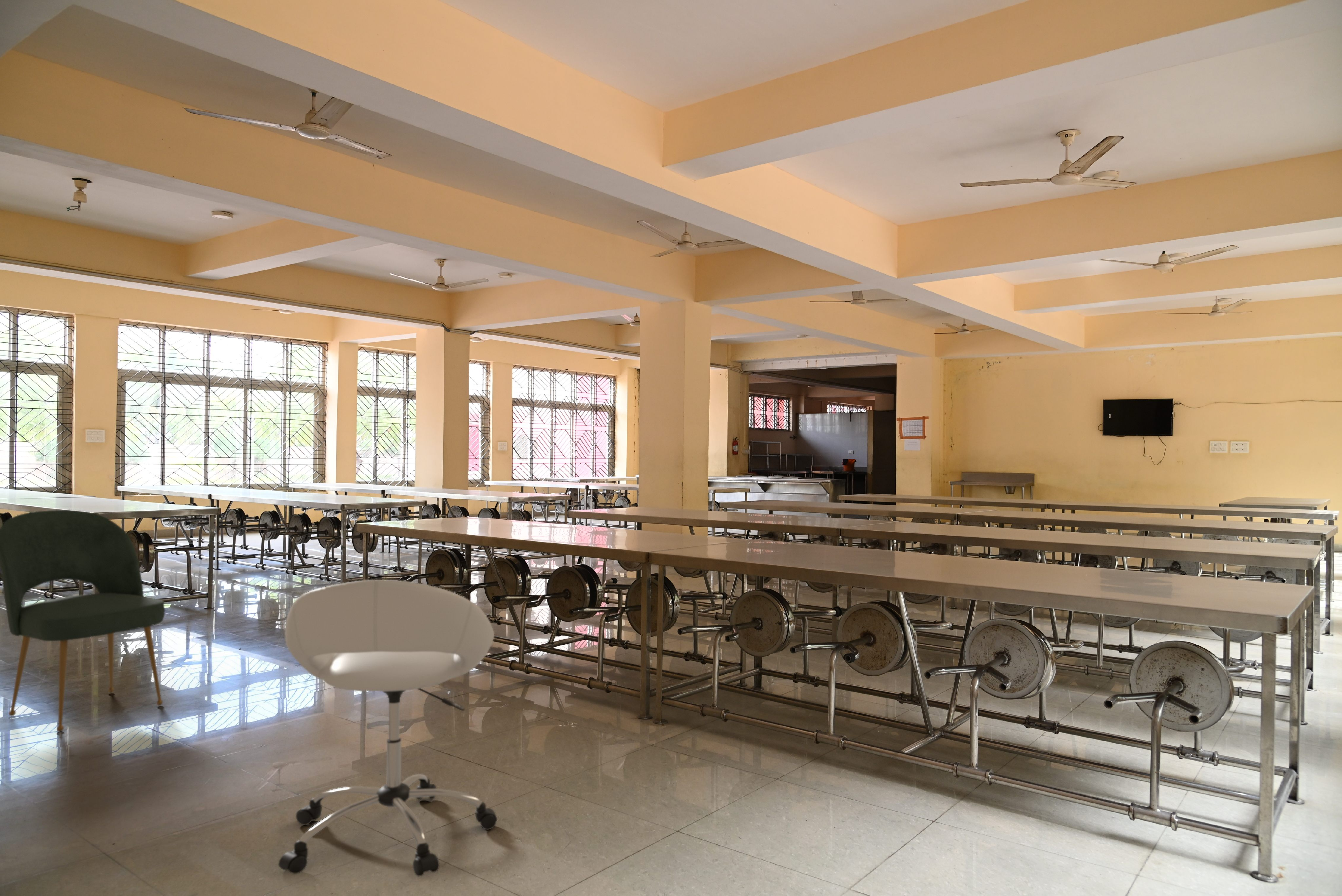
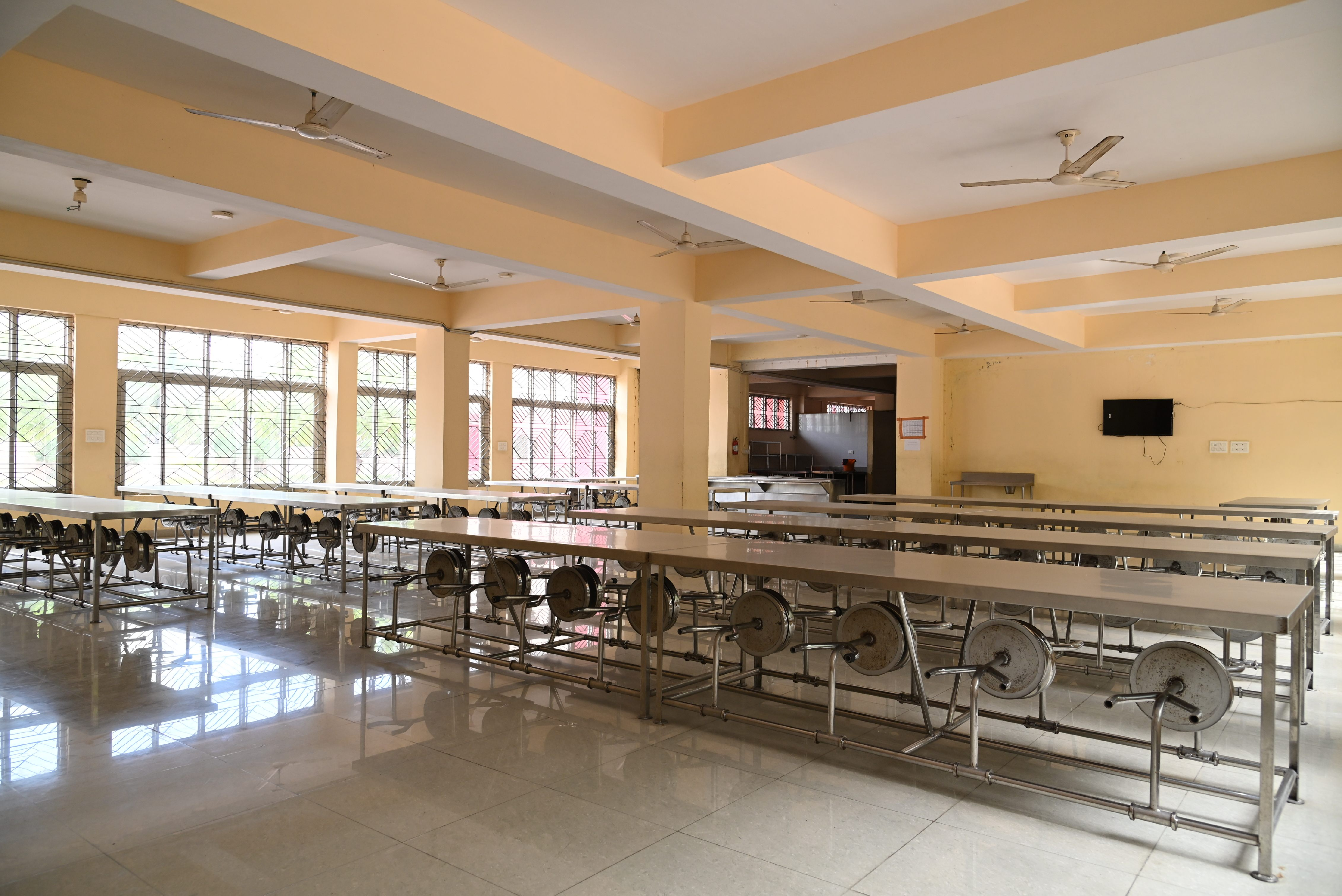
- chair (393, 701)
- chair (83, 610)
